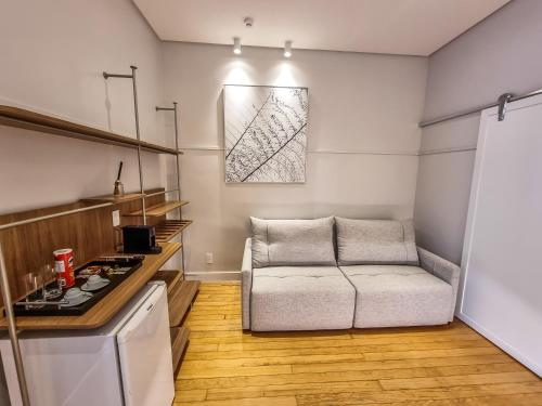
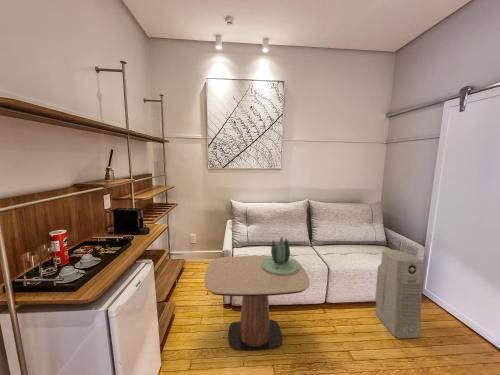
+ side table (255, 302)
+ succulent plant (280, 250)
+ air purifier (397, 289)
